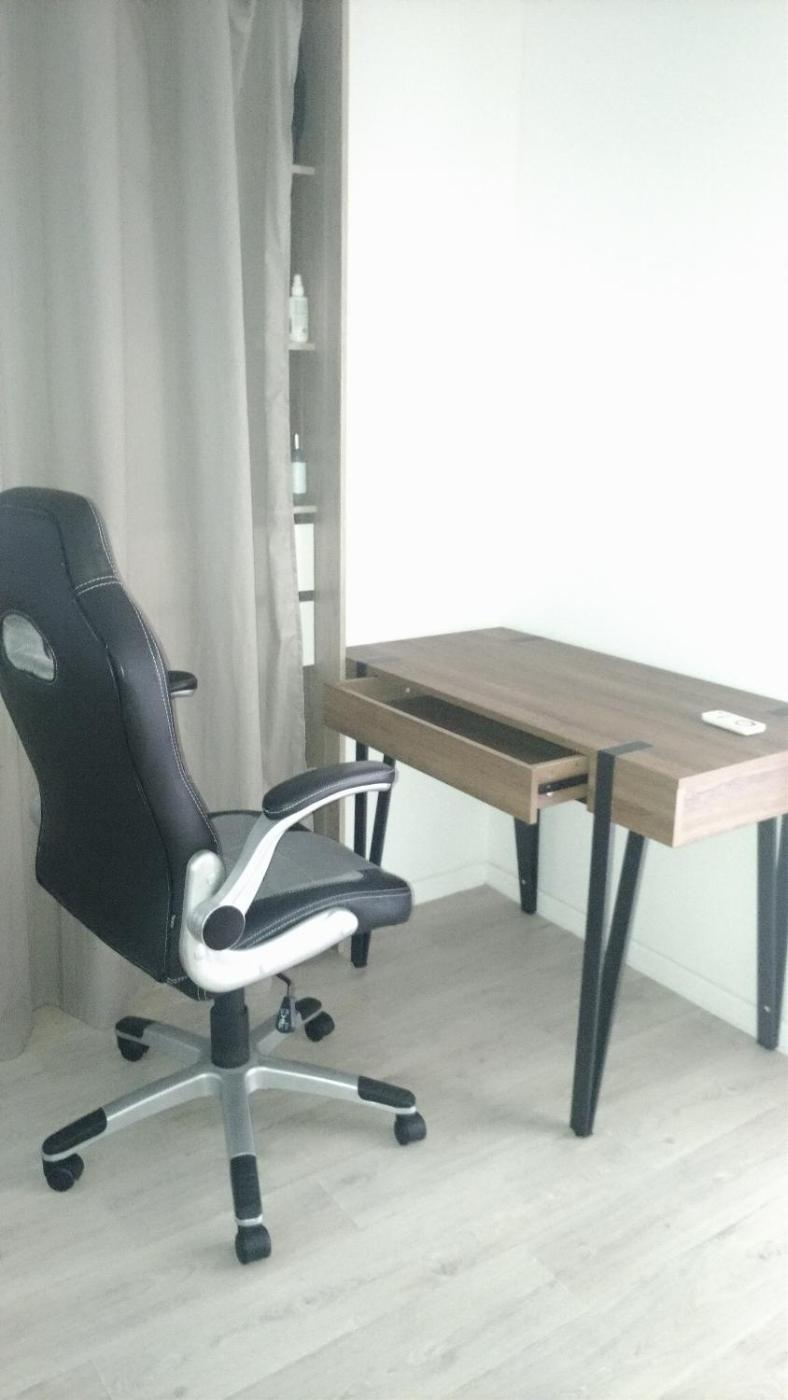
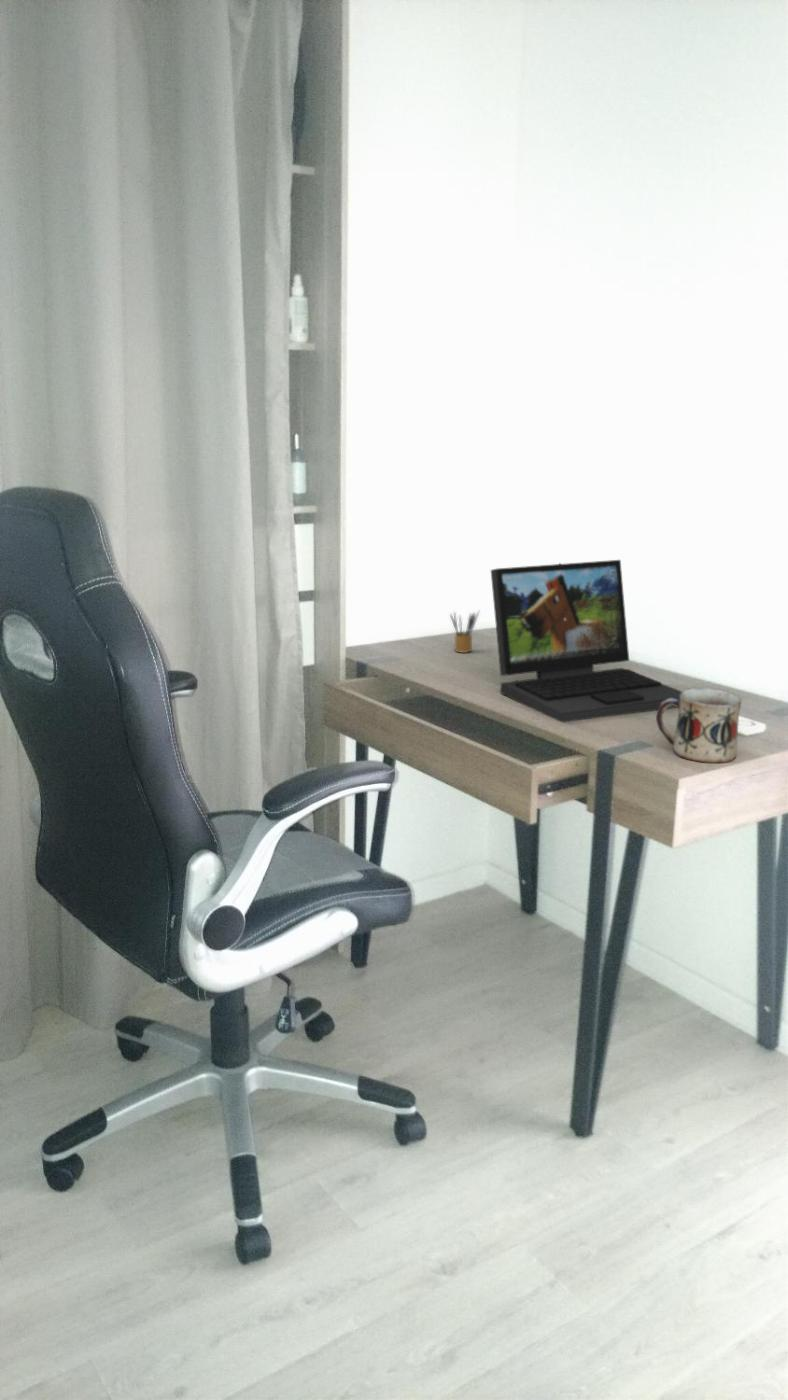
+ laptop (589, 634)
+ pencil box (461, 630)
+ mug (702, 724)
